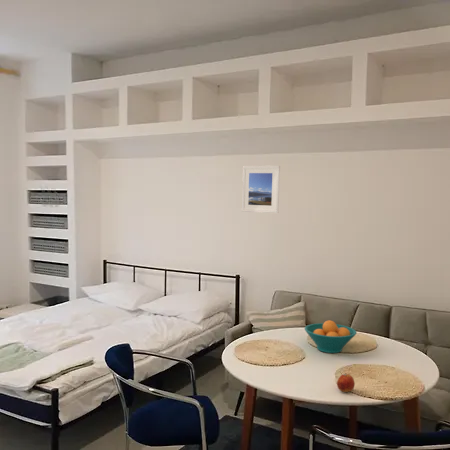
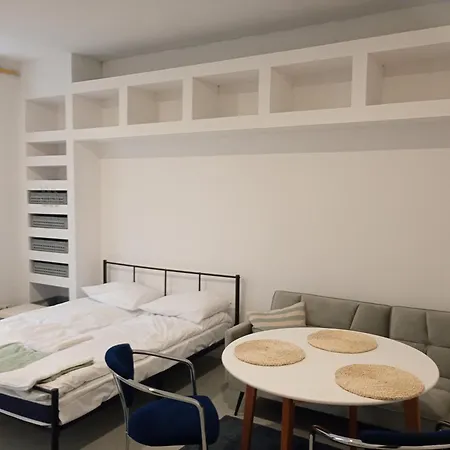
- fruit bowl (330, 335)
- apple (345, 383)
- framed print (260, 189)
